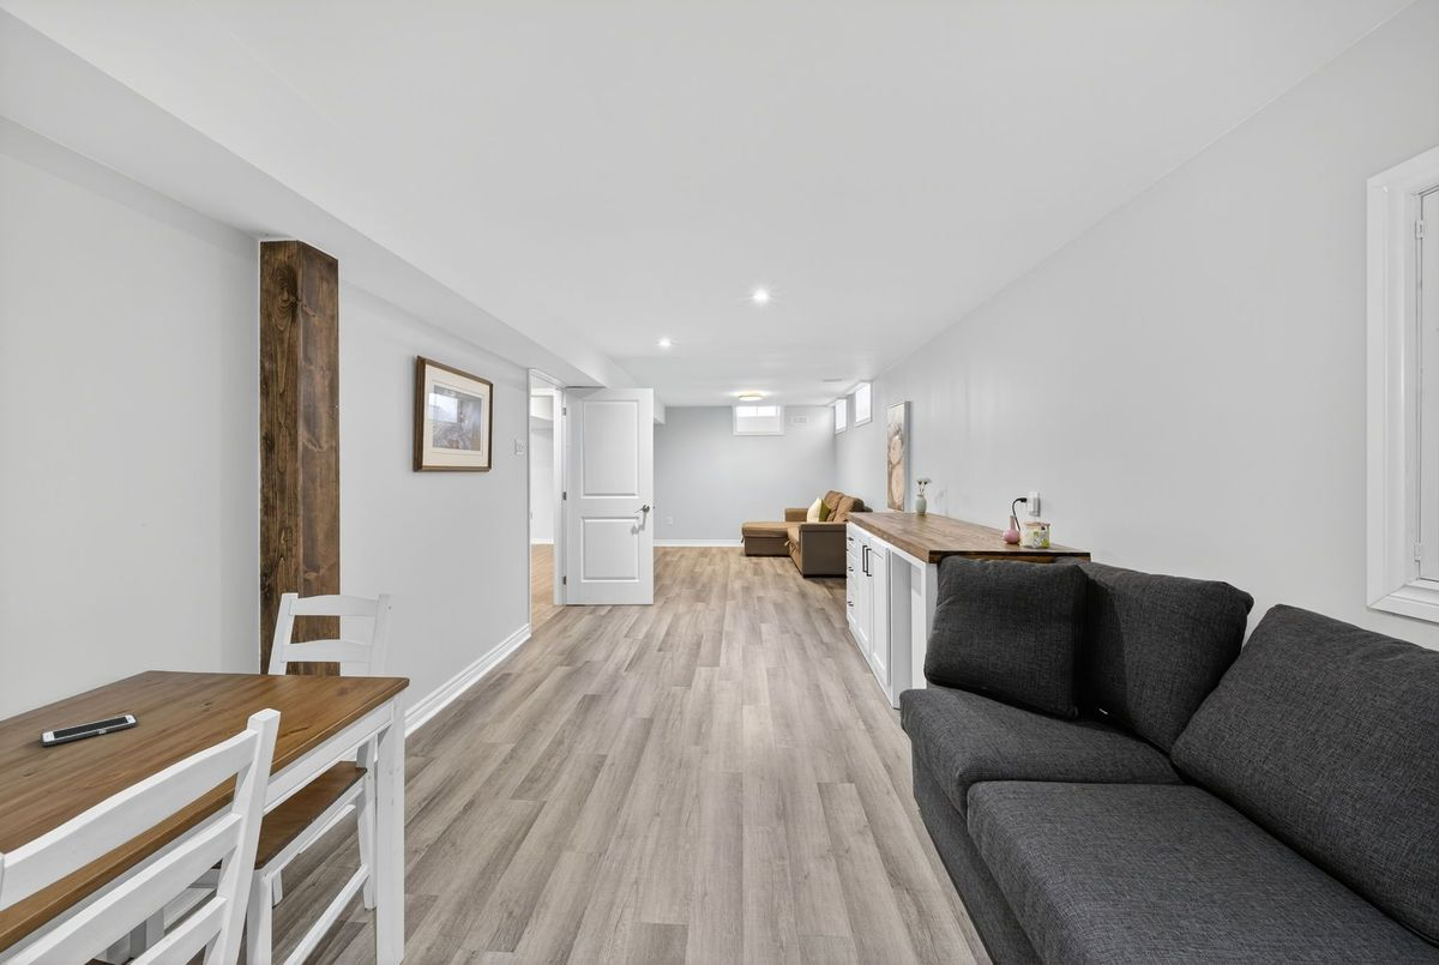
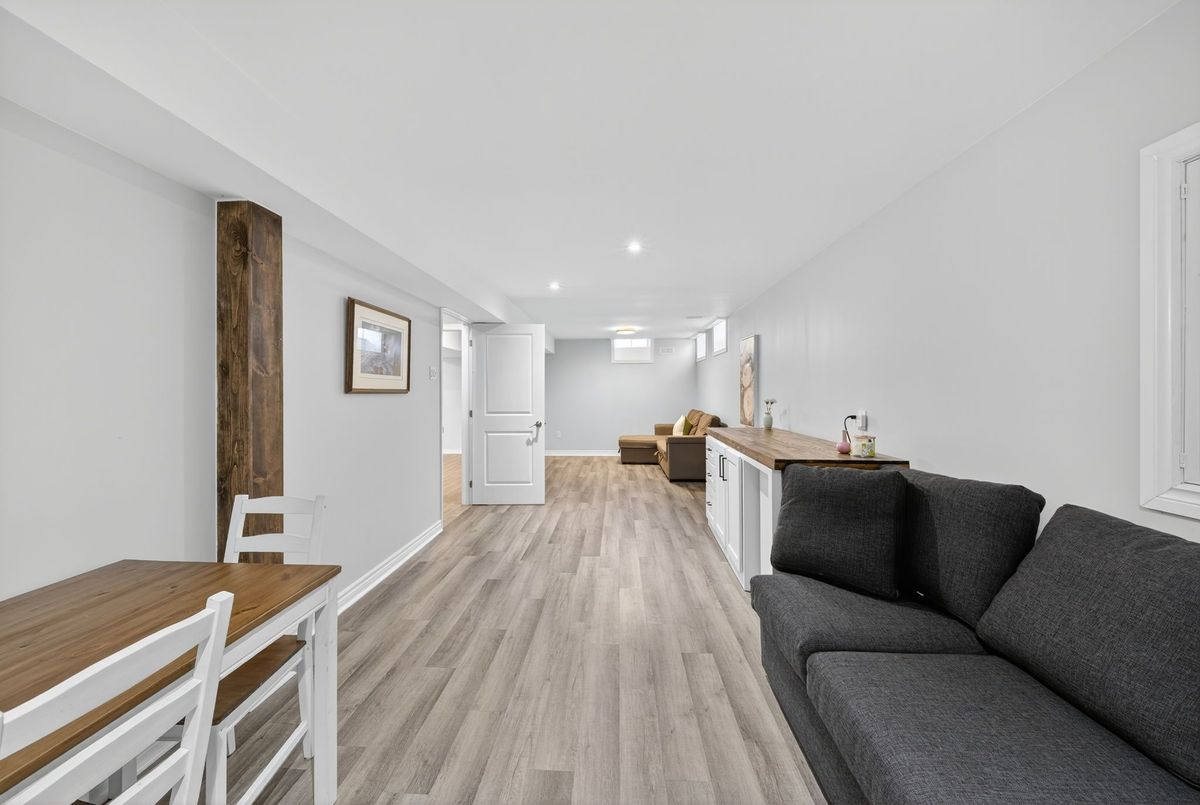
- cell phone (90, 729)
